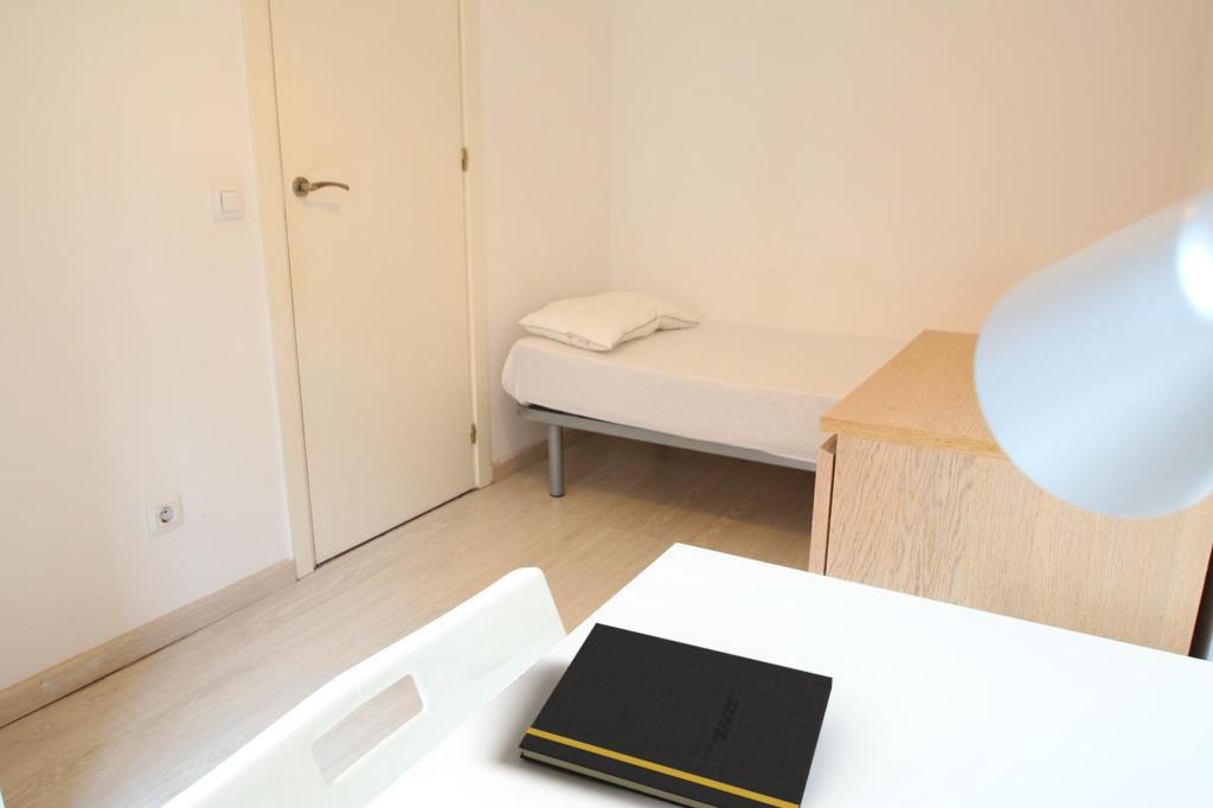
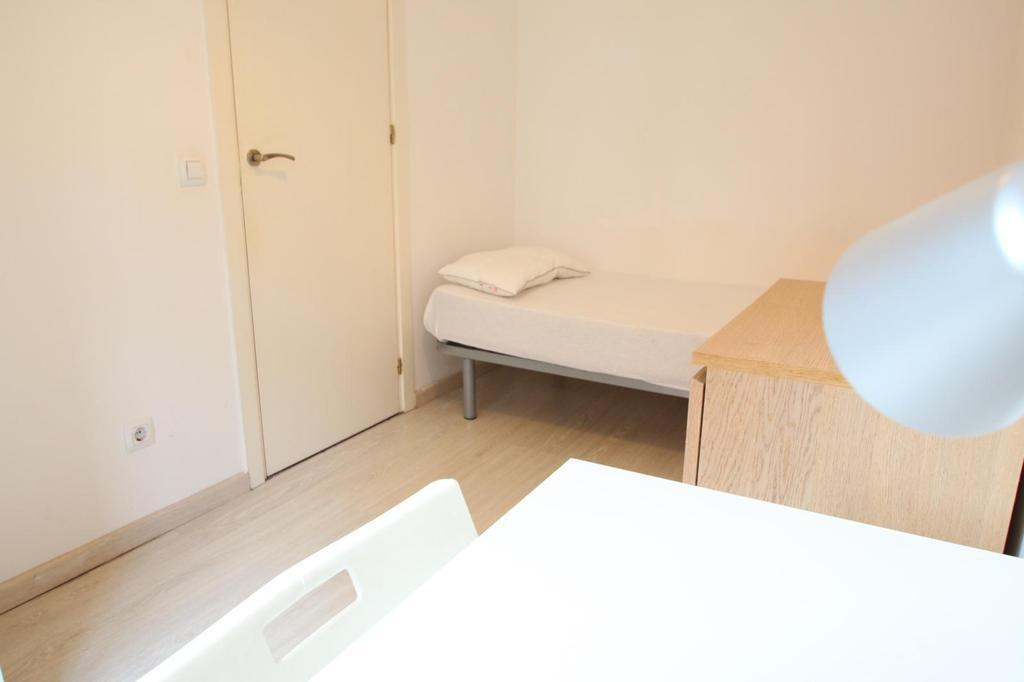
- notepad (680, 716)
